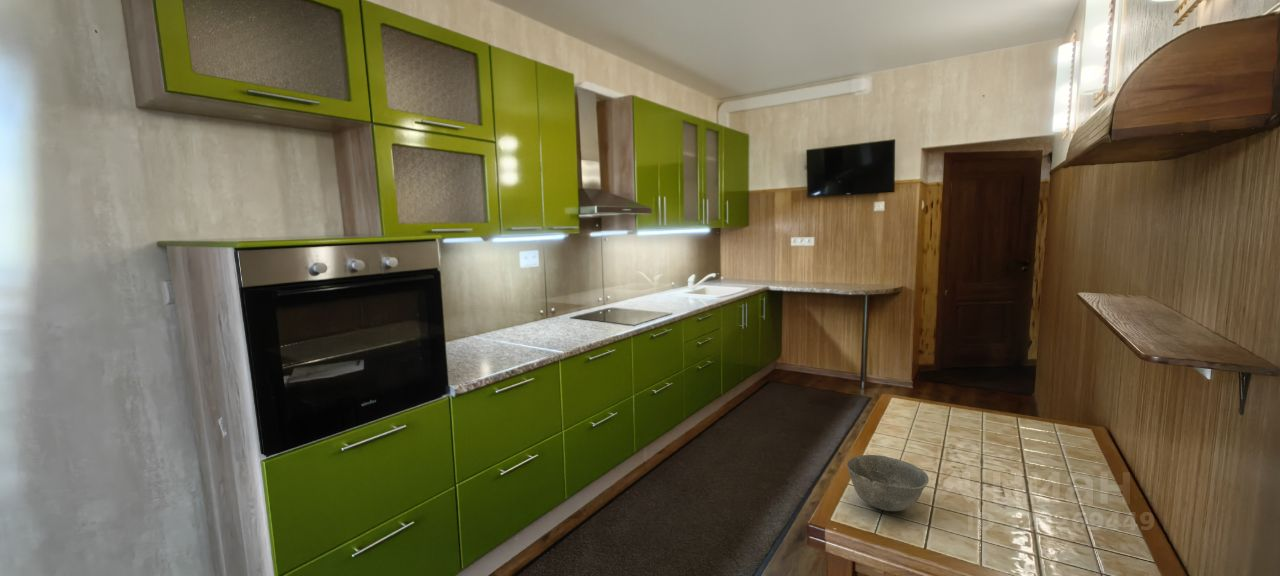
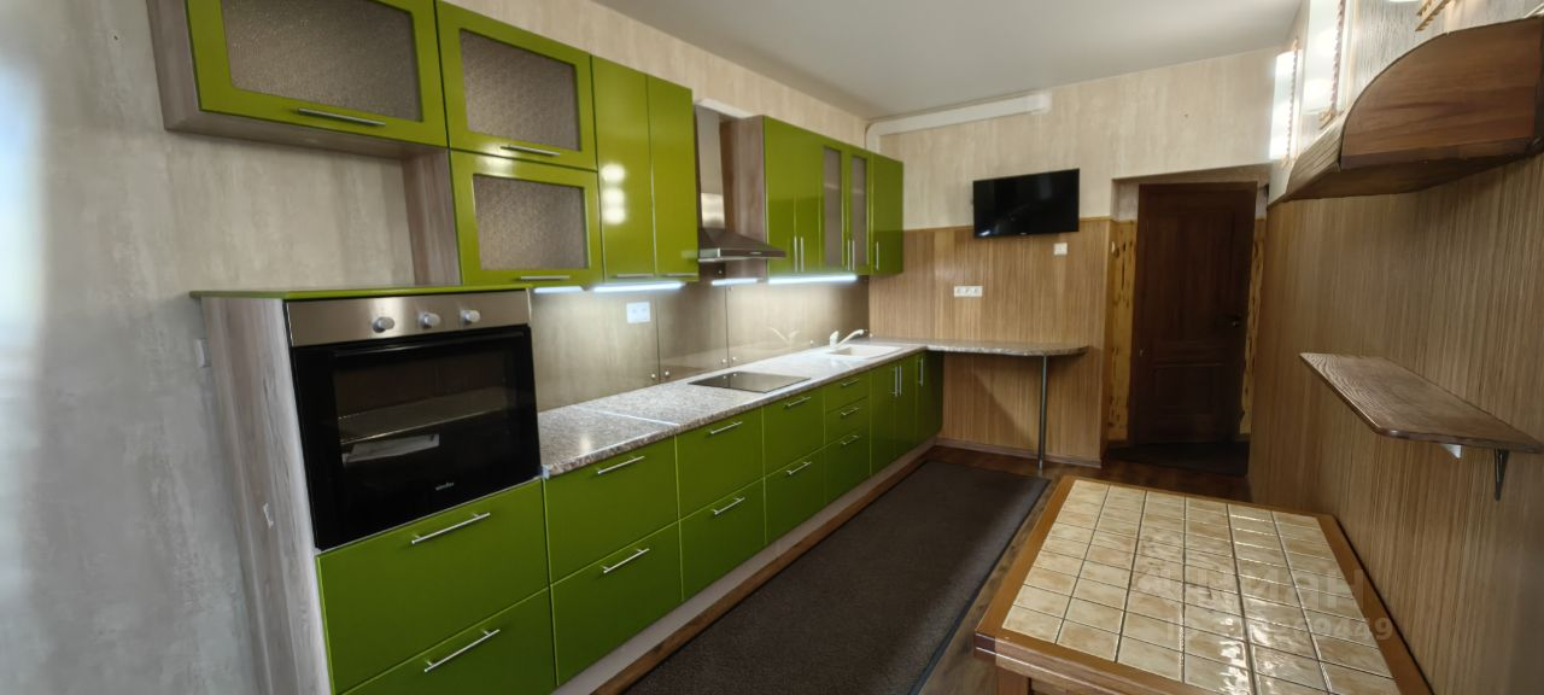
- bowl (885, 486)
